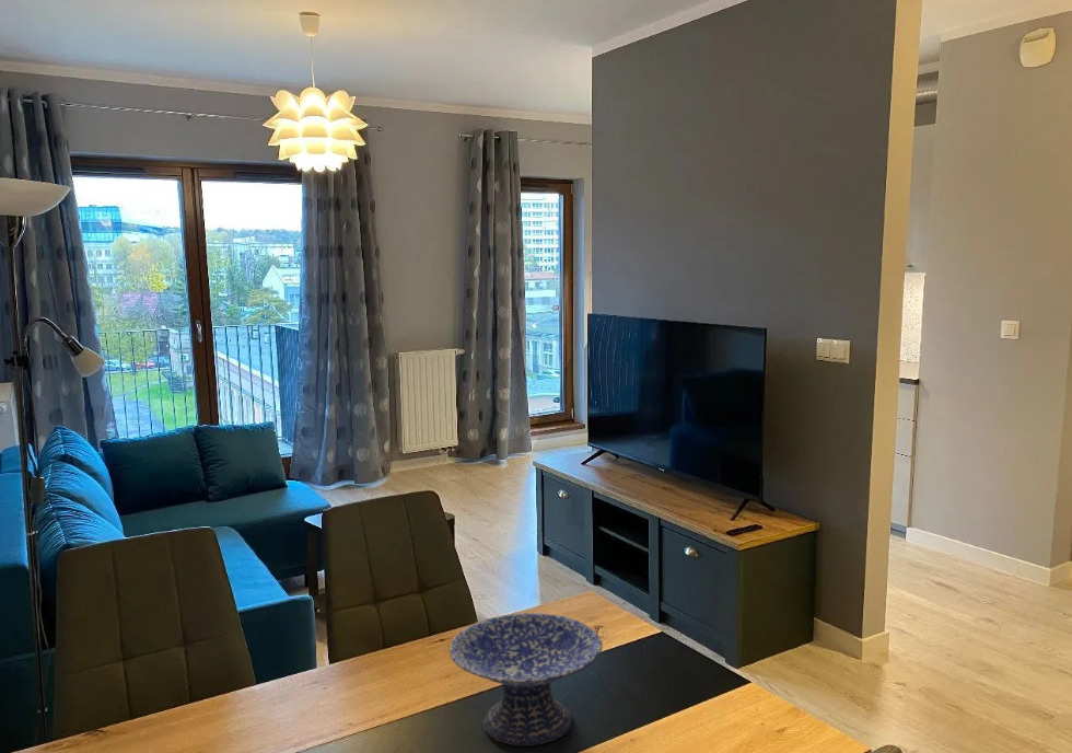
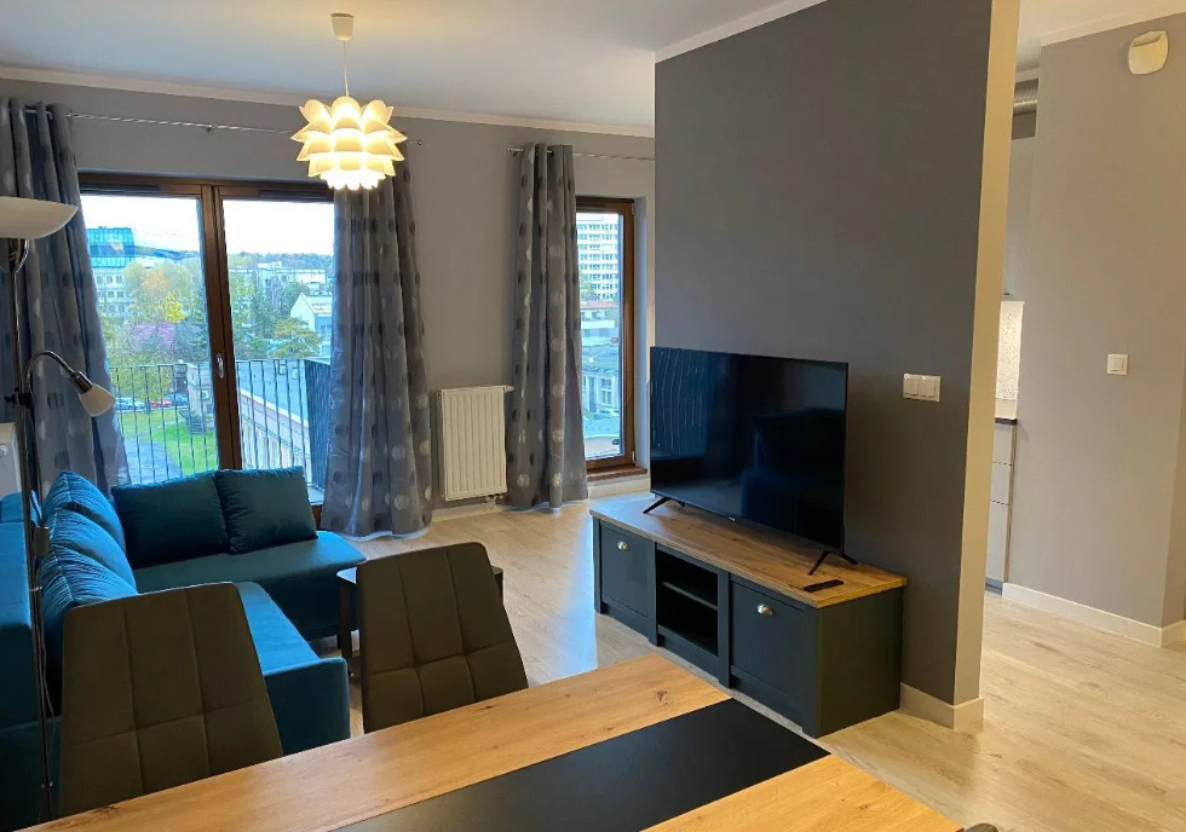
- decorative bowl (526, 681)
